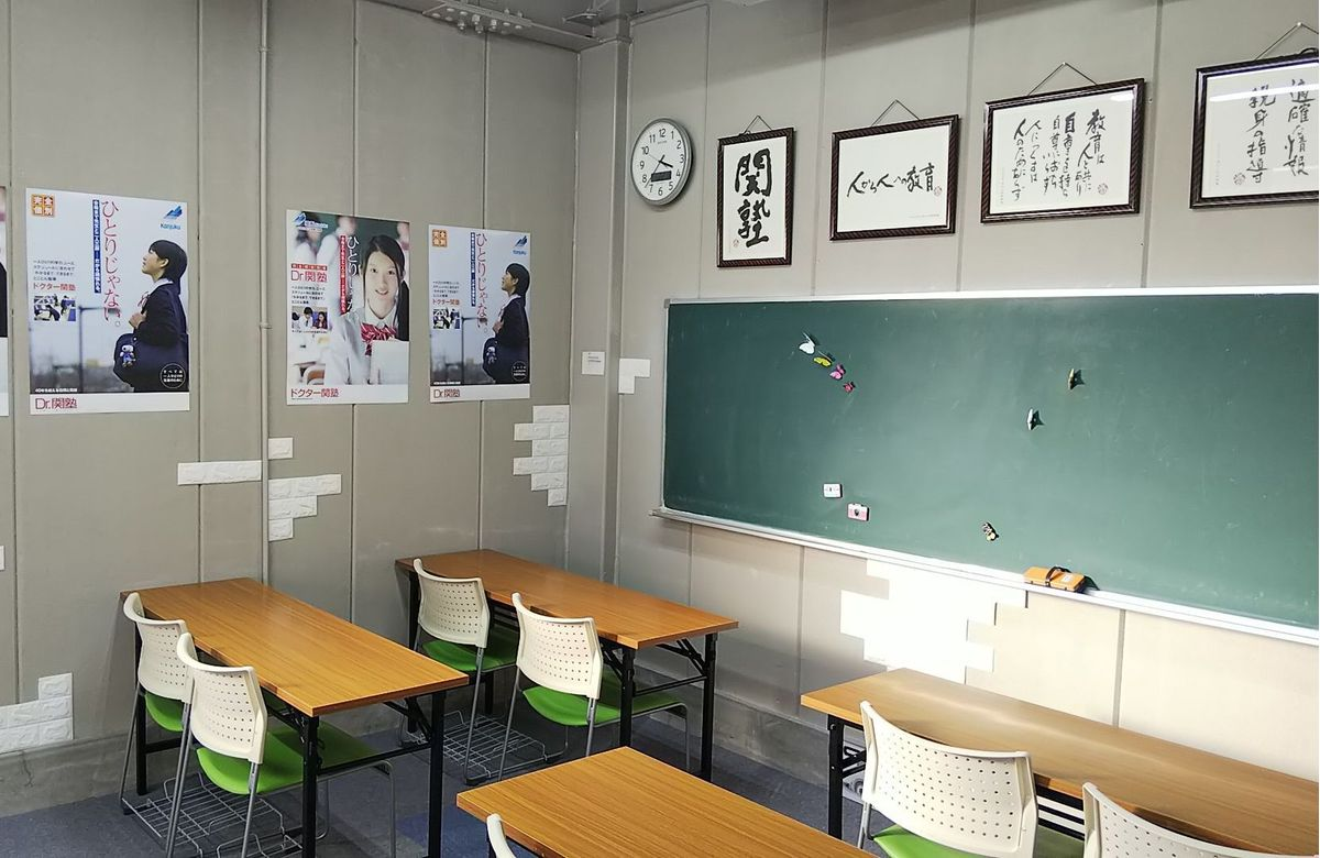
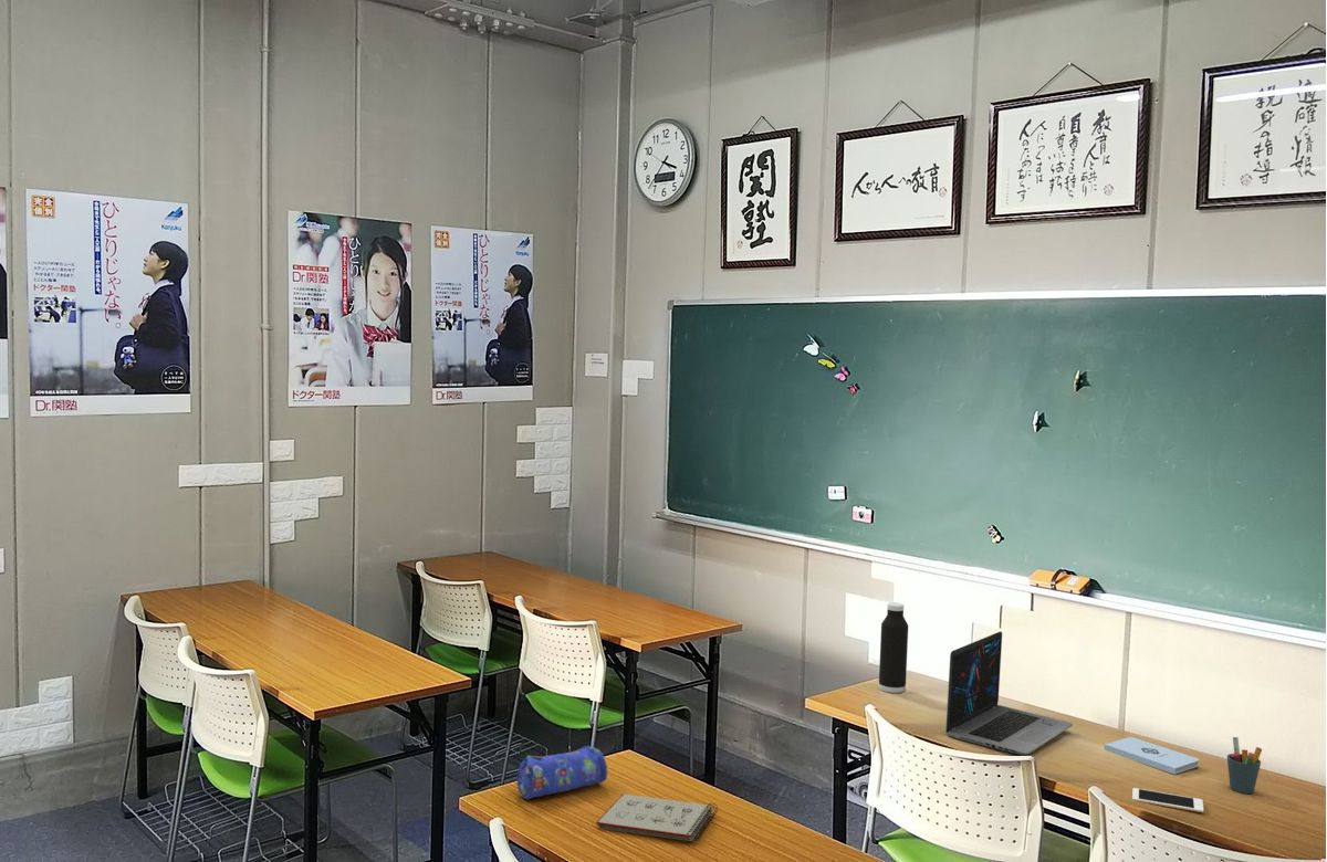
+ notepad (657, 814)
+ notepad (1151, 755)
+ cell phone (1167, 799)
+ water bottle (894, 646)
+ pencil case (561, 770)
+ laptop (999, 686)
+ pen holder (1243, 766)
